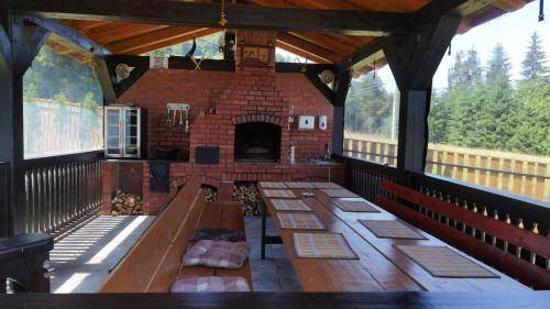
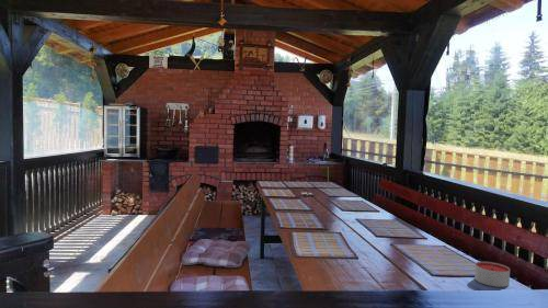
+ candle (491, 273)
